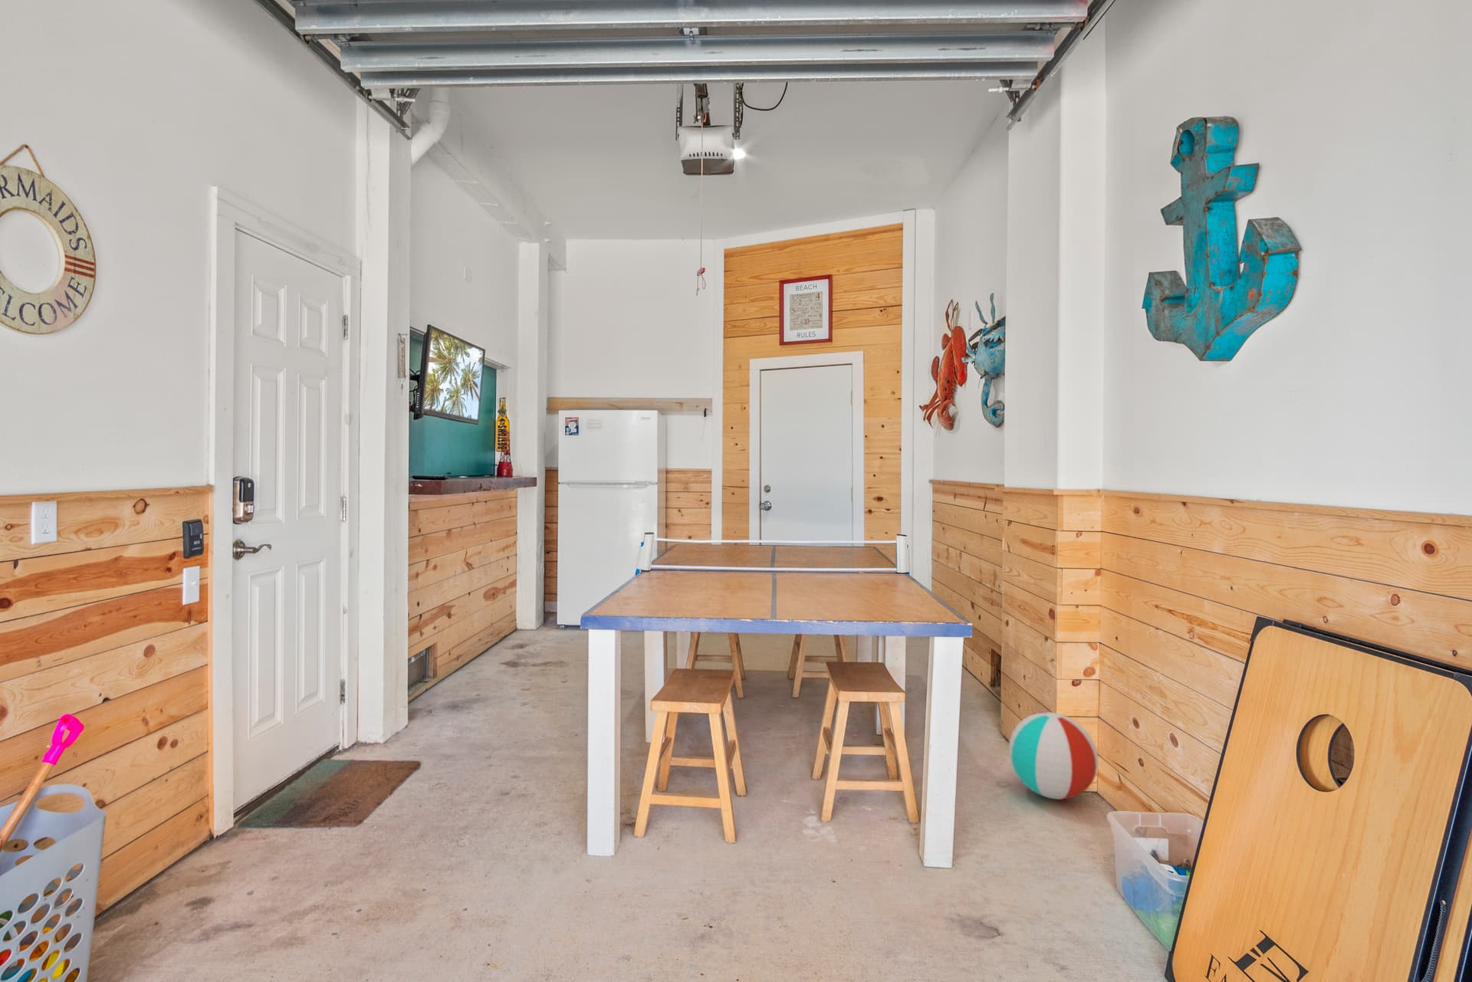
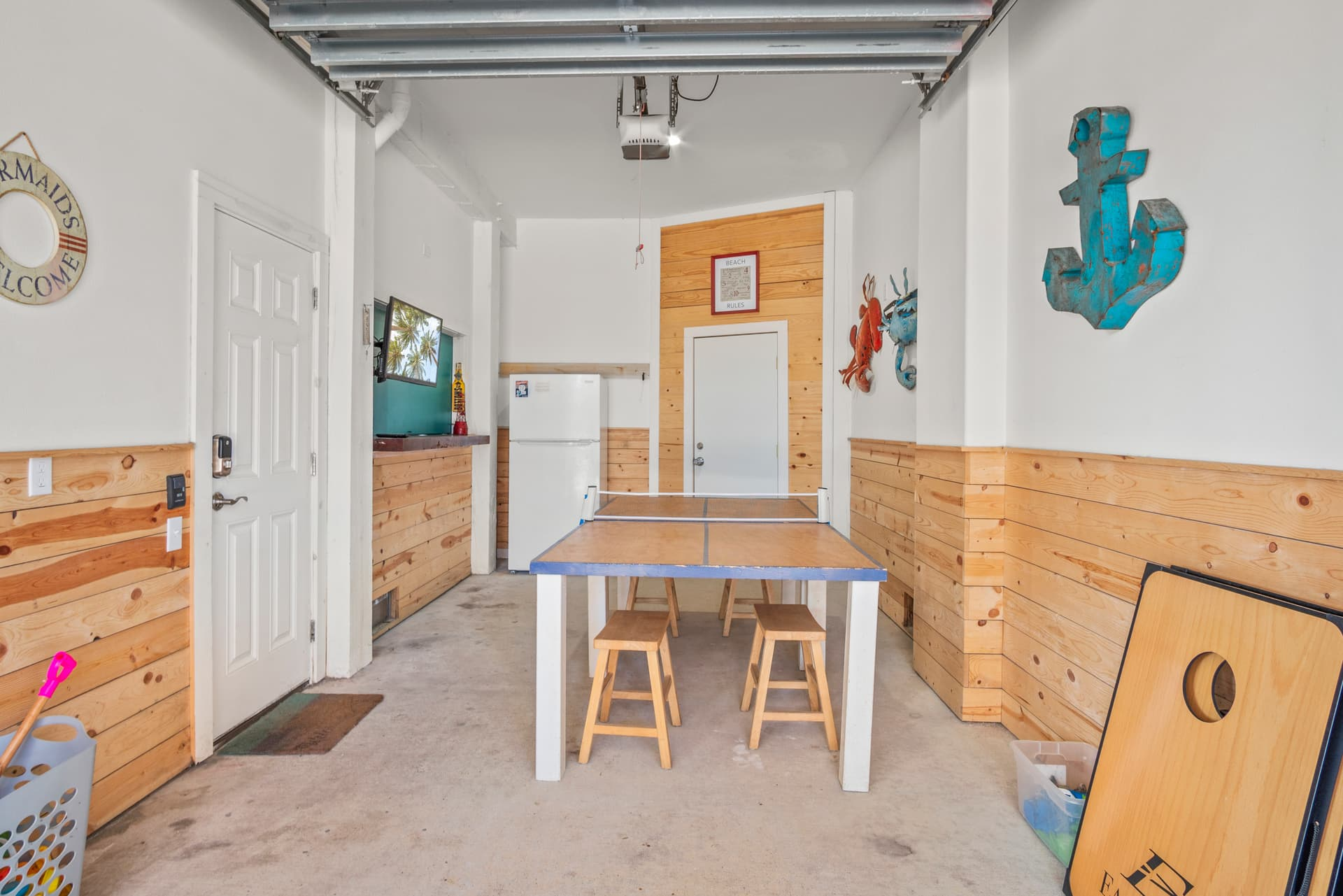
- beach ball (1052, 754)
